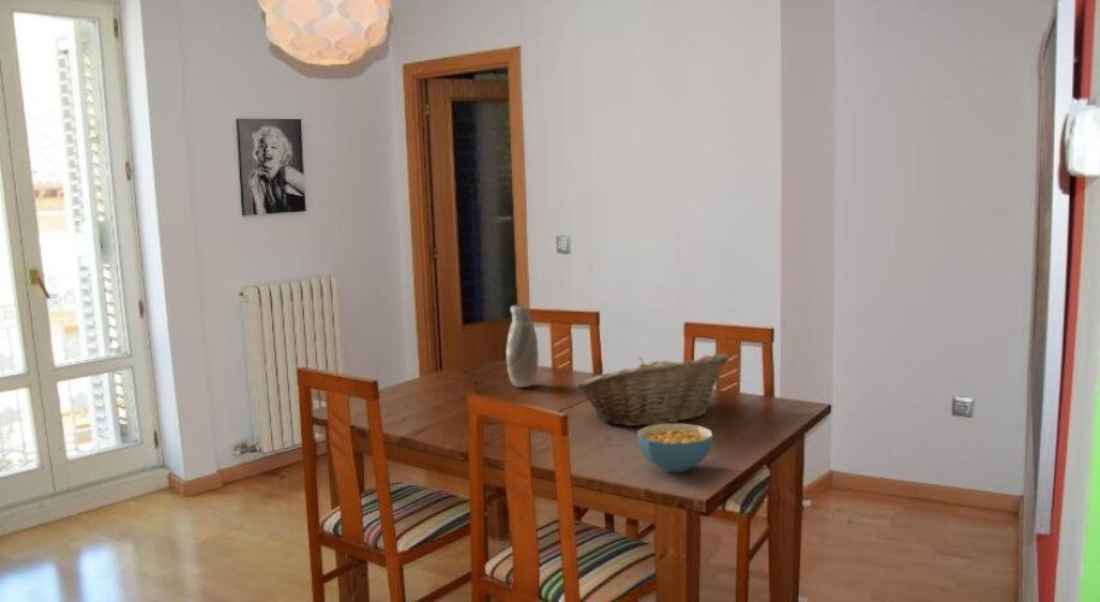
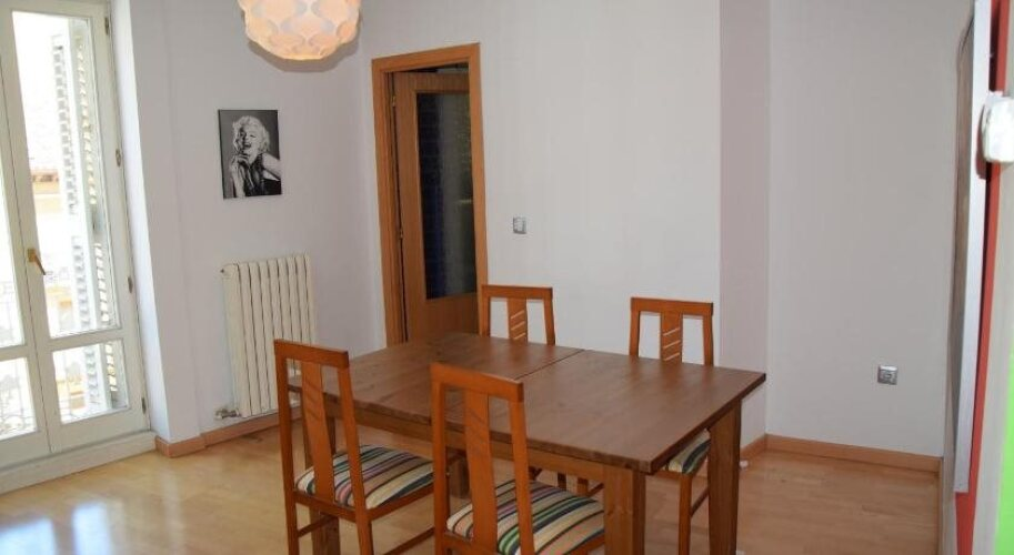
- cereal bowl (675, 450)
- vase (522, 346)
- fruit basket (653, 384)
